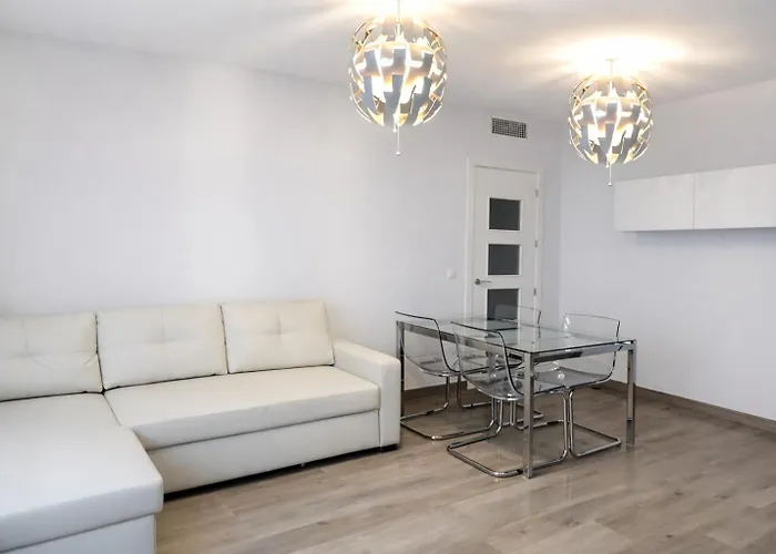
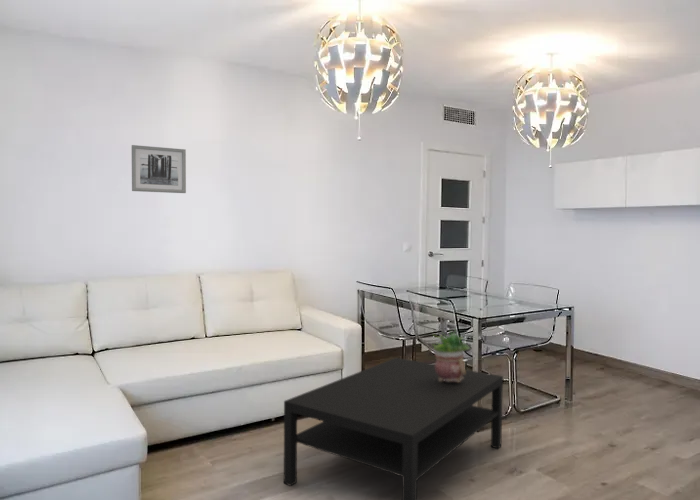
+ potted plant (448, 354)
+ wall art (159, 169)
+ coffee table (401, 425)
